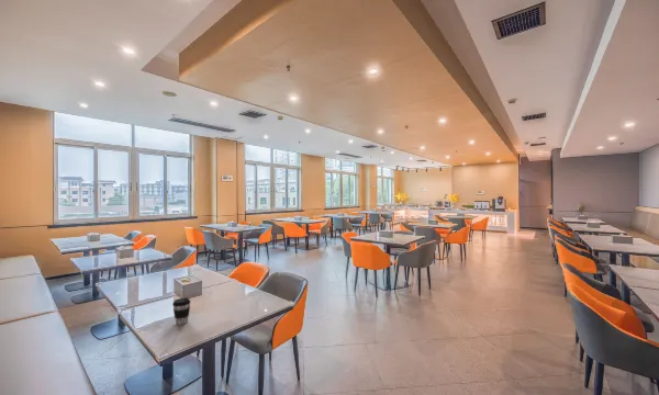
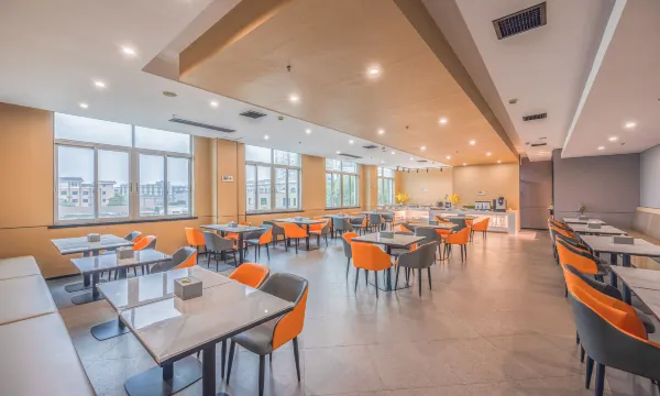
- coffee cup (181, 311)
